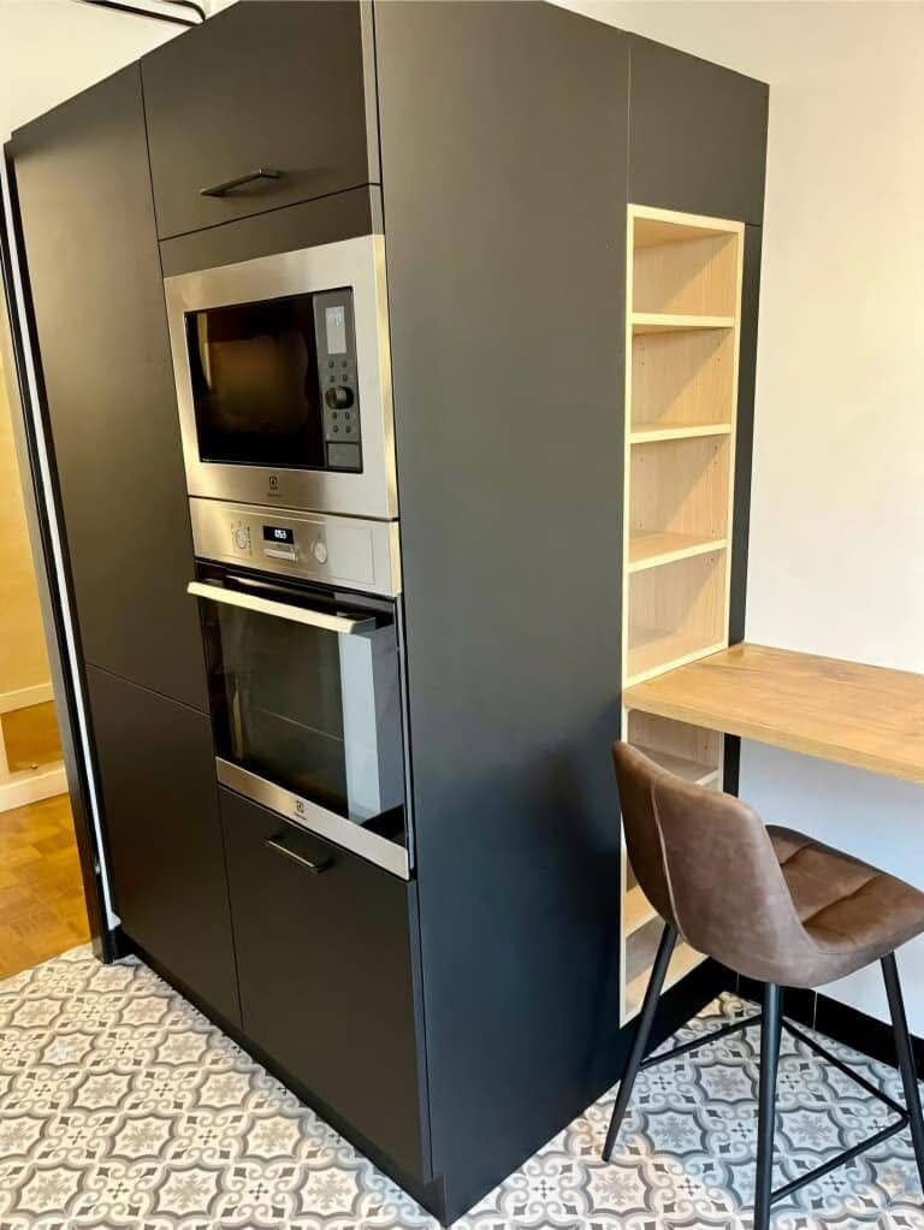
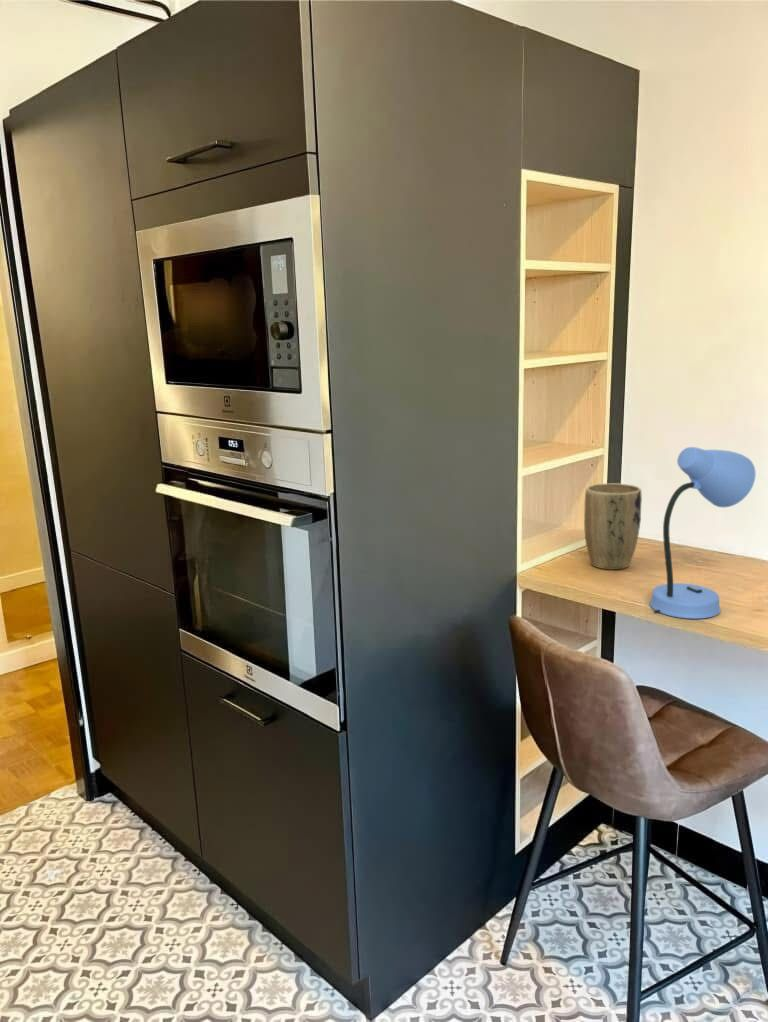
+ desk lamp (713, 504)
+ plant pot (612, 526)
